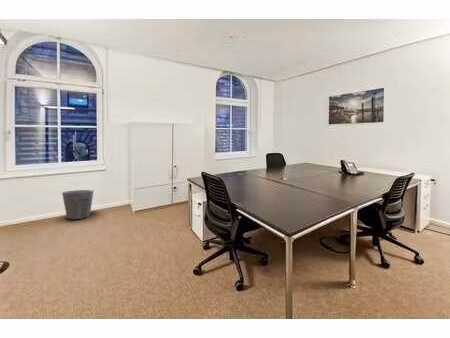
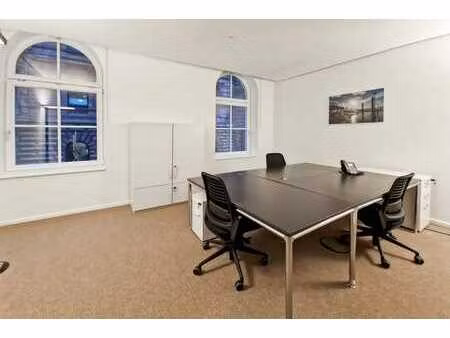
- waste bin (78, 204)
